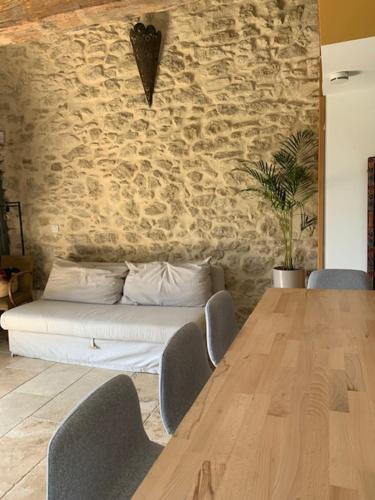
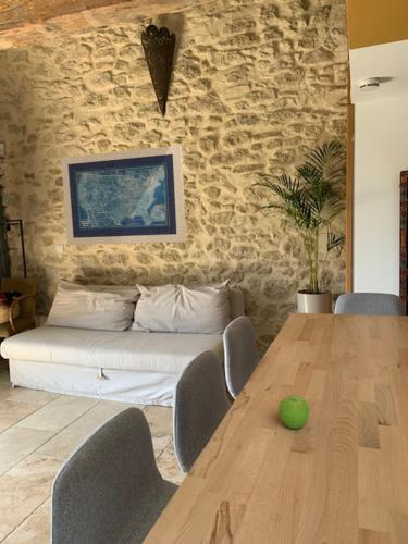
+ fruit (294, 411)
+ wall art (121, 198)
